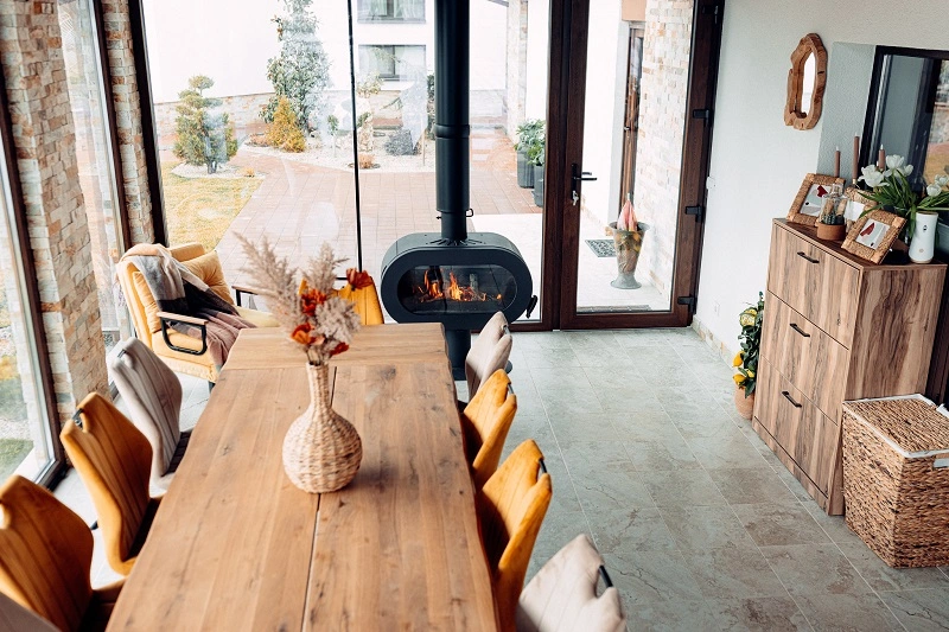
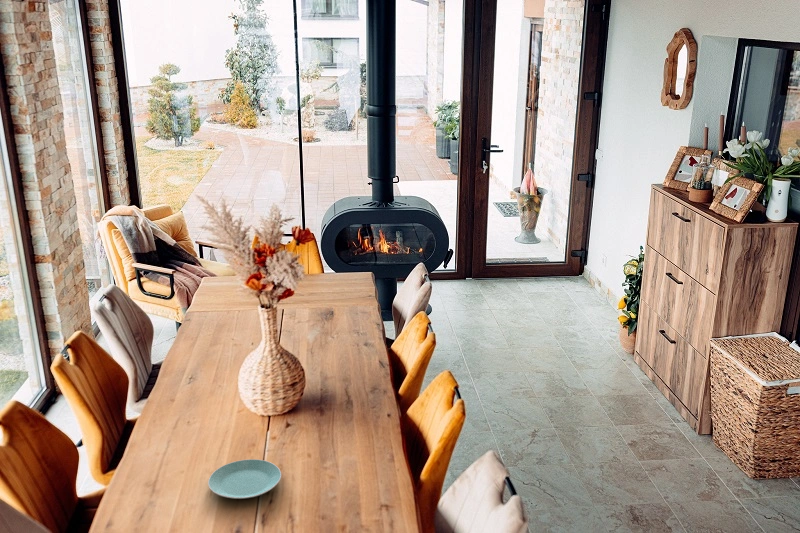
+ plate (245, 481)
